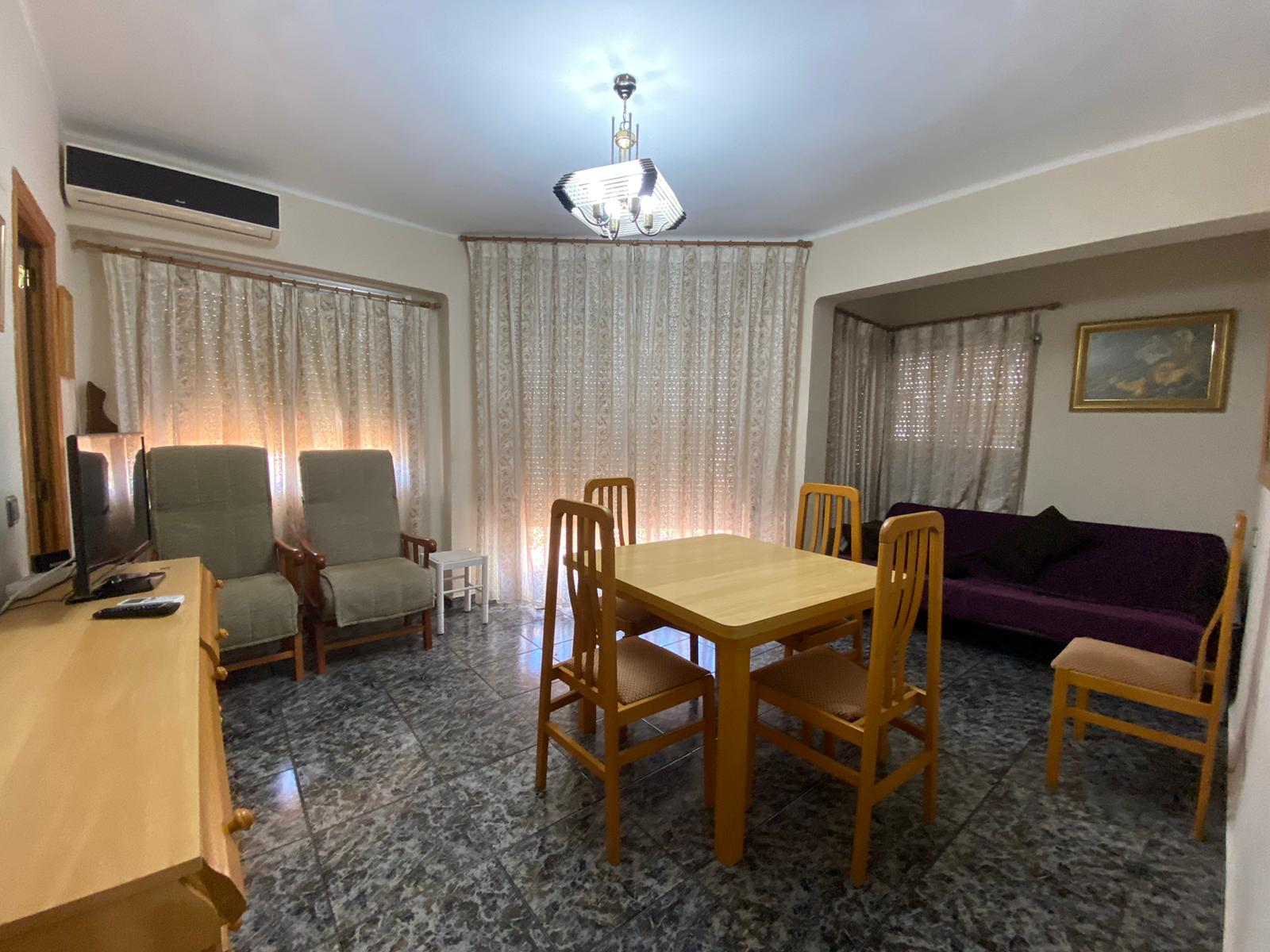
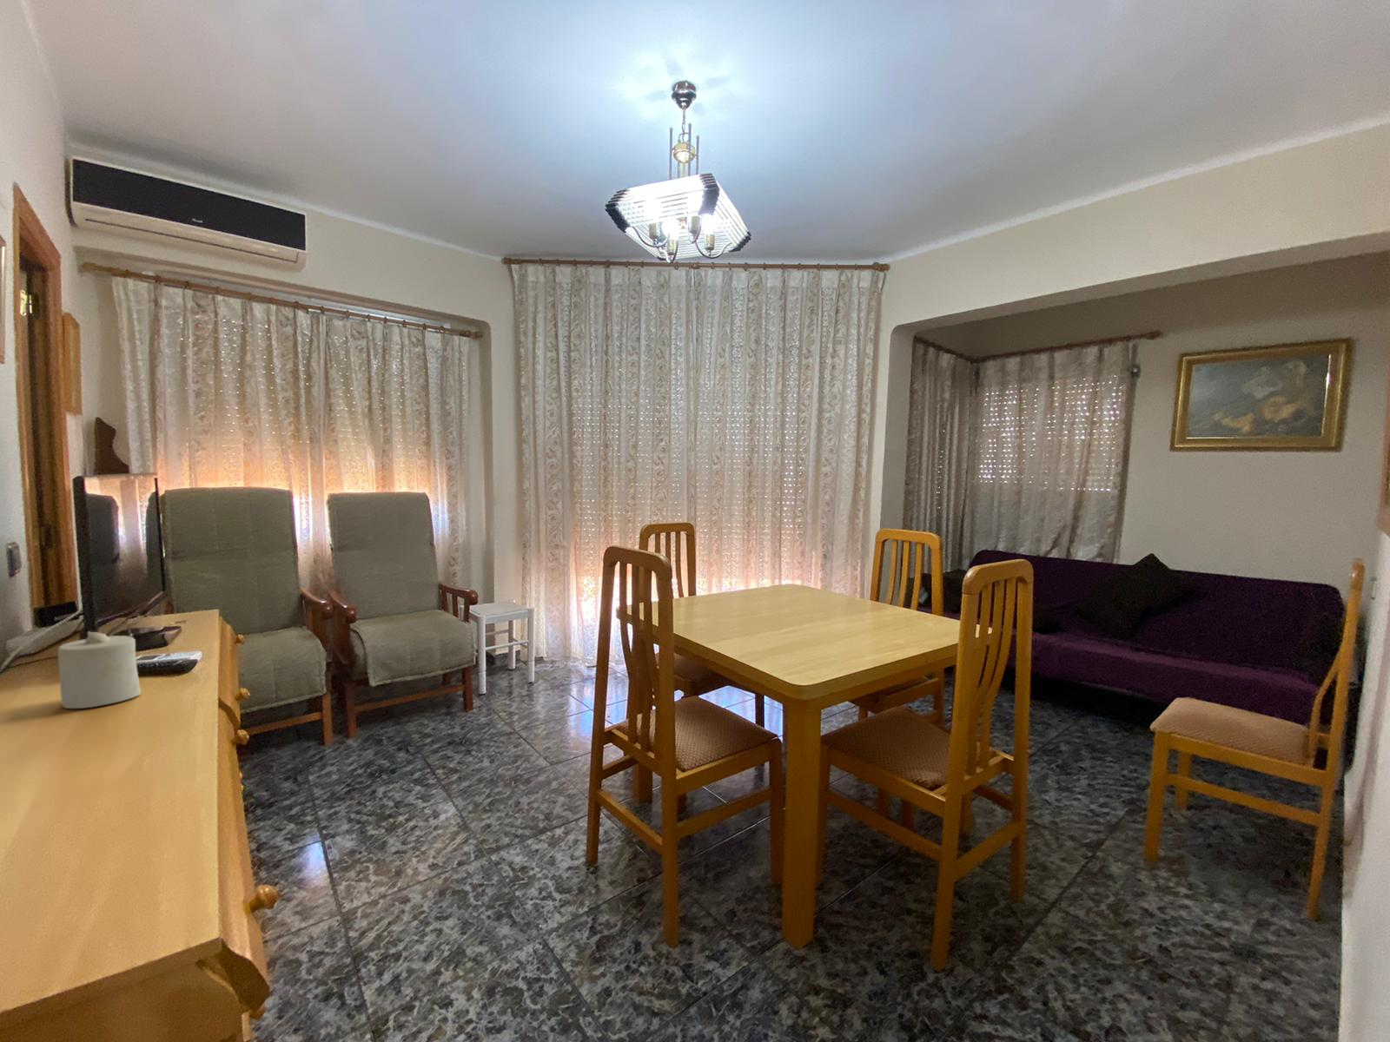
+ candle (100, 664)
